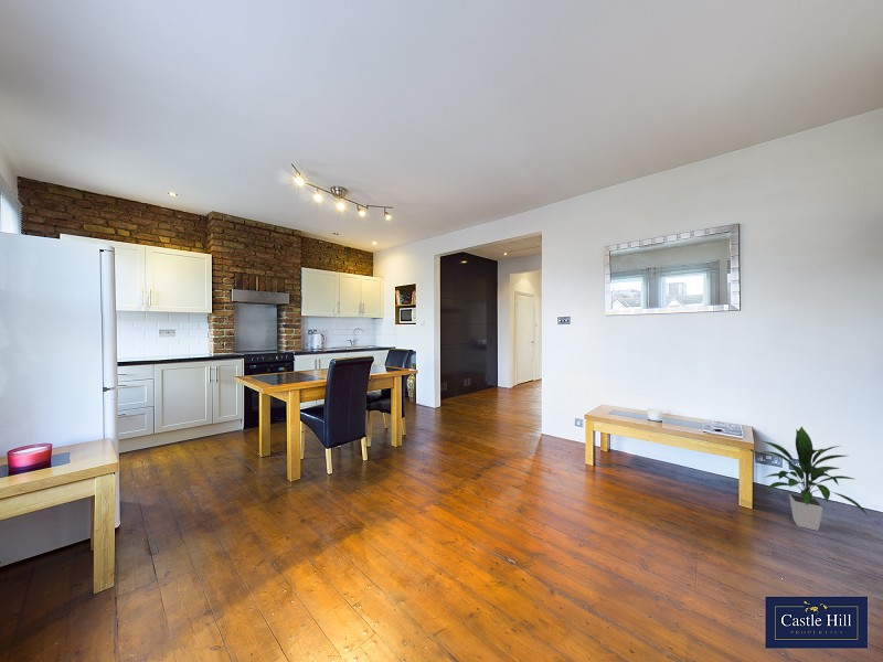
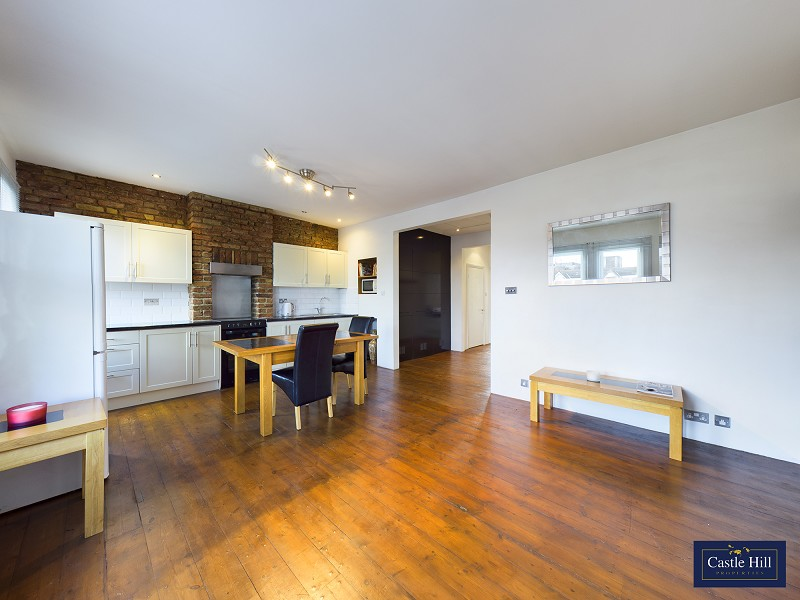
- indoor plant (809, 480)
